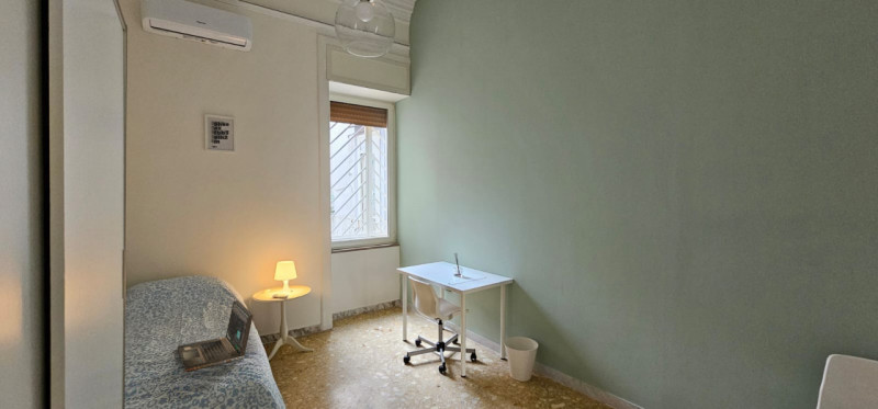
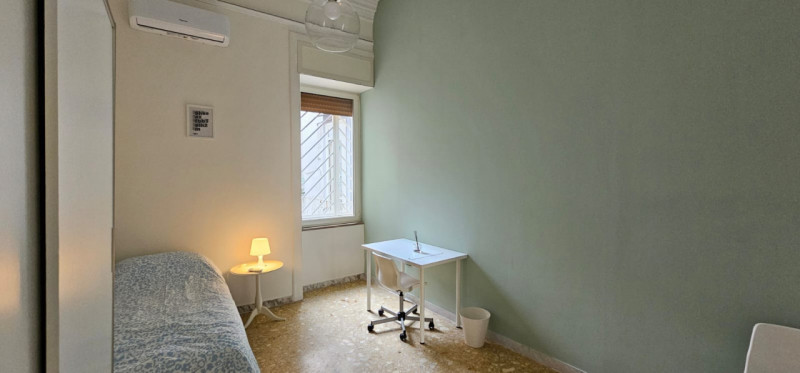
- laptop (216, 338)
